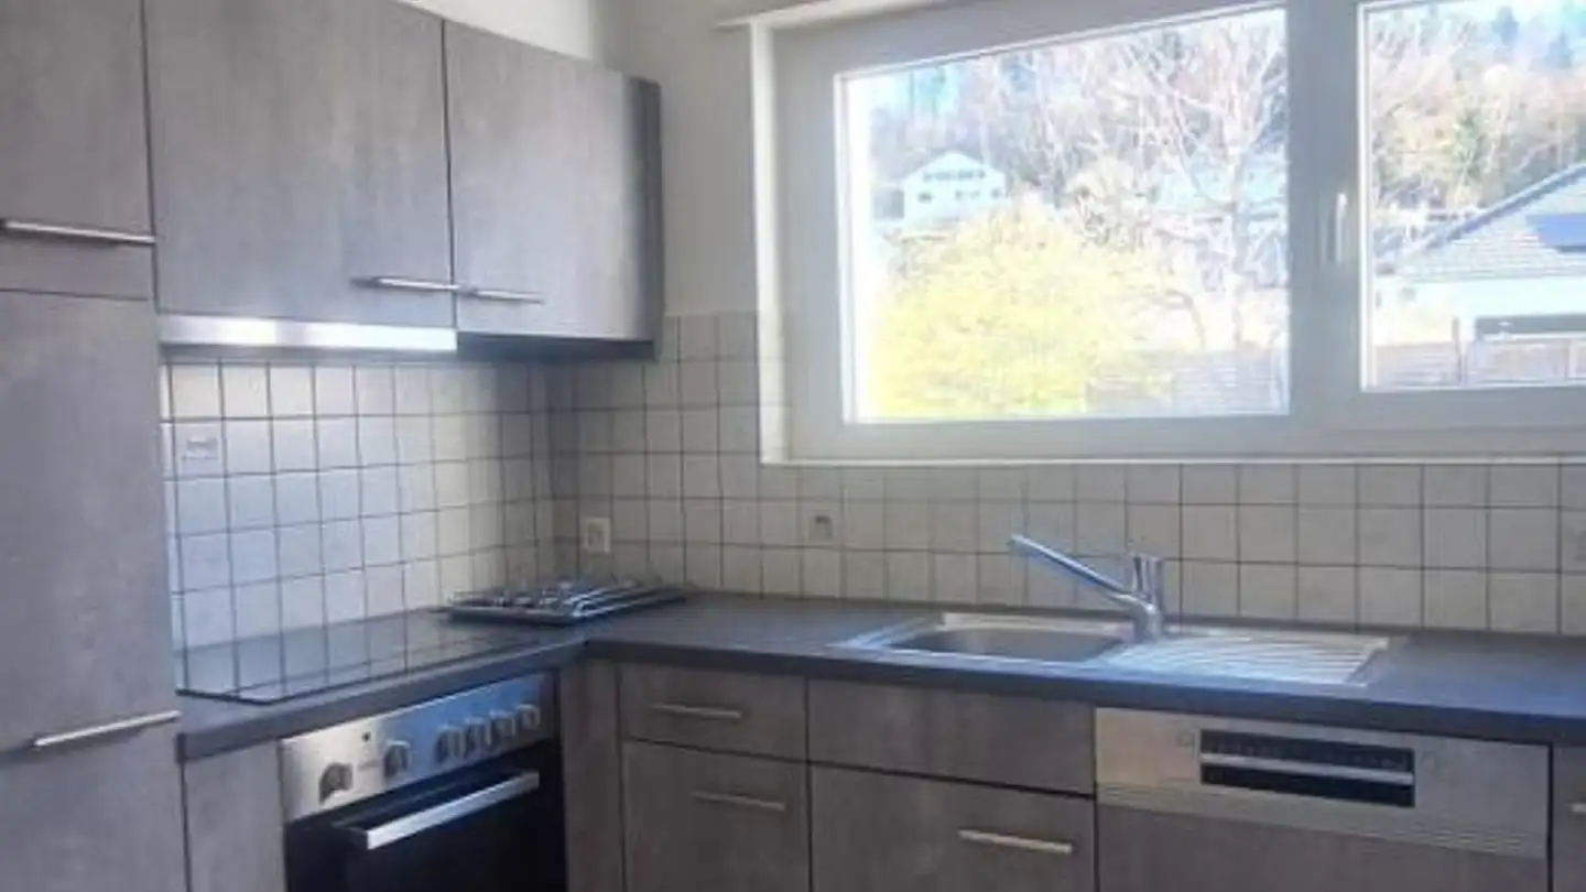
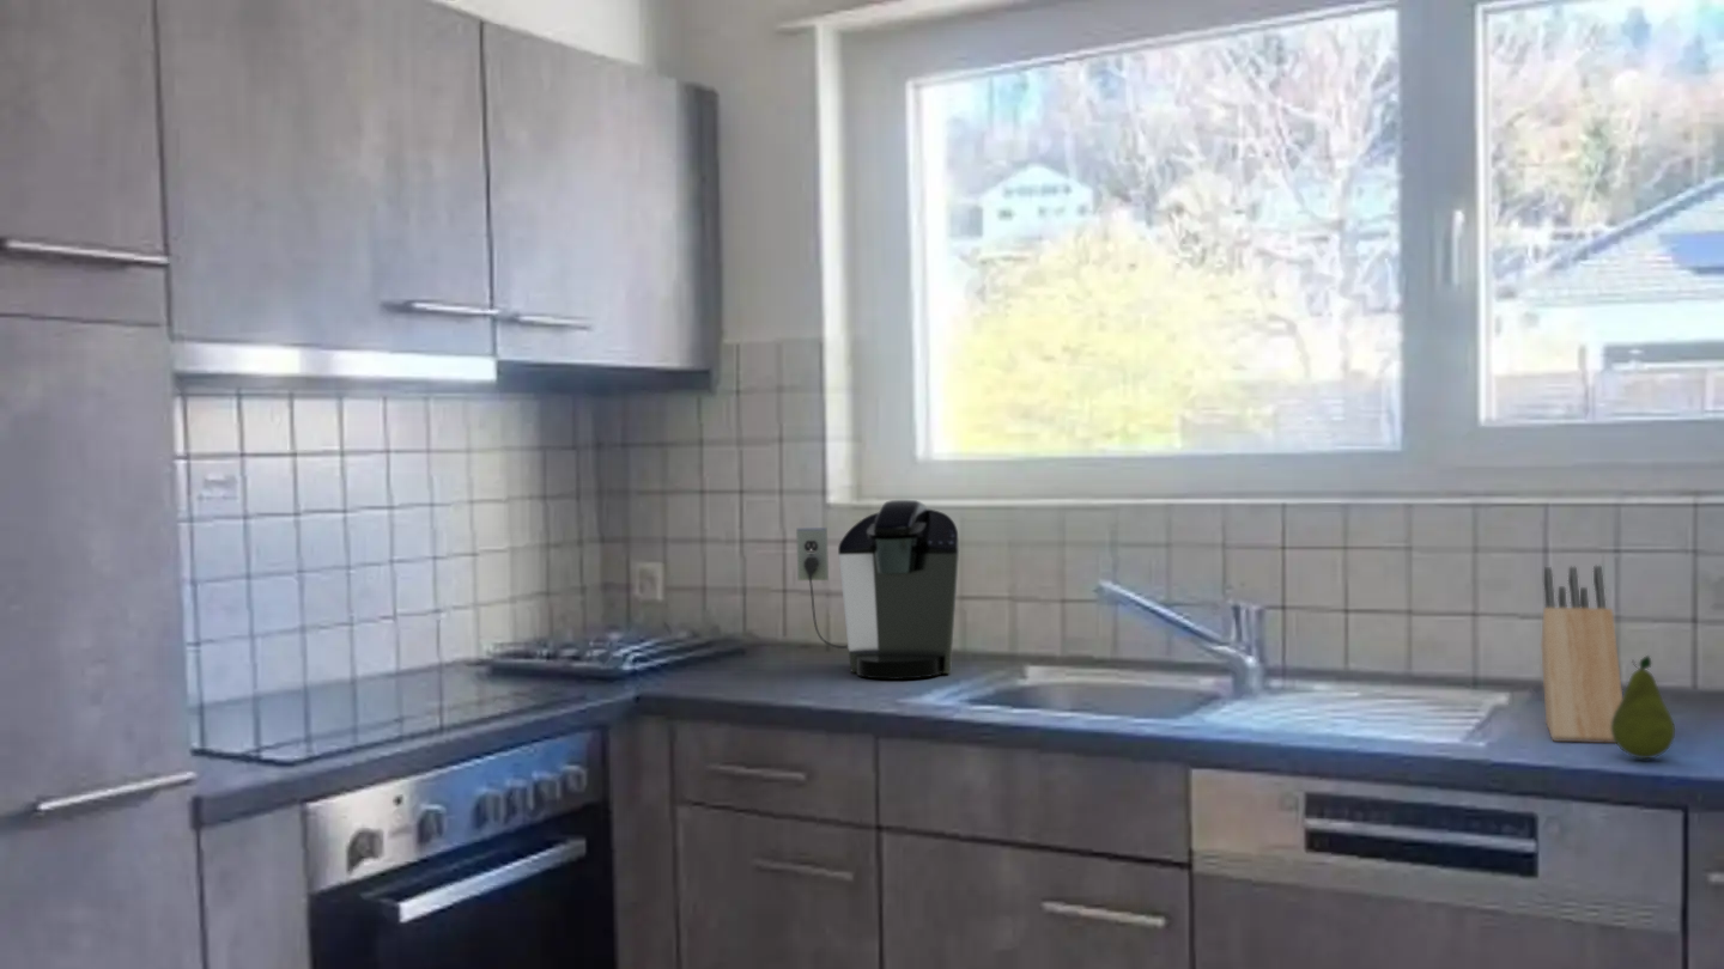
+ coffee maker (869, 585)
+ fruit (1643, 706)
+ knife block (1579, 648)
